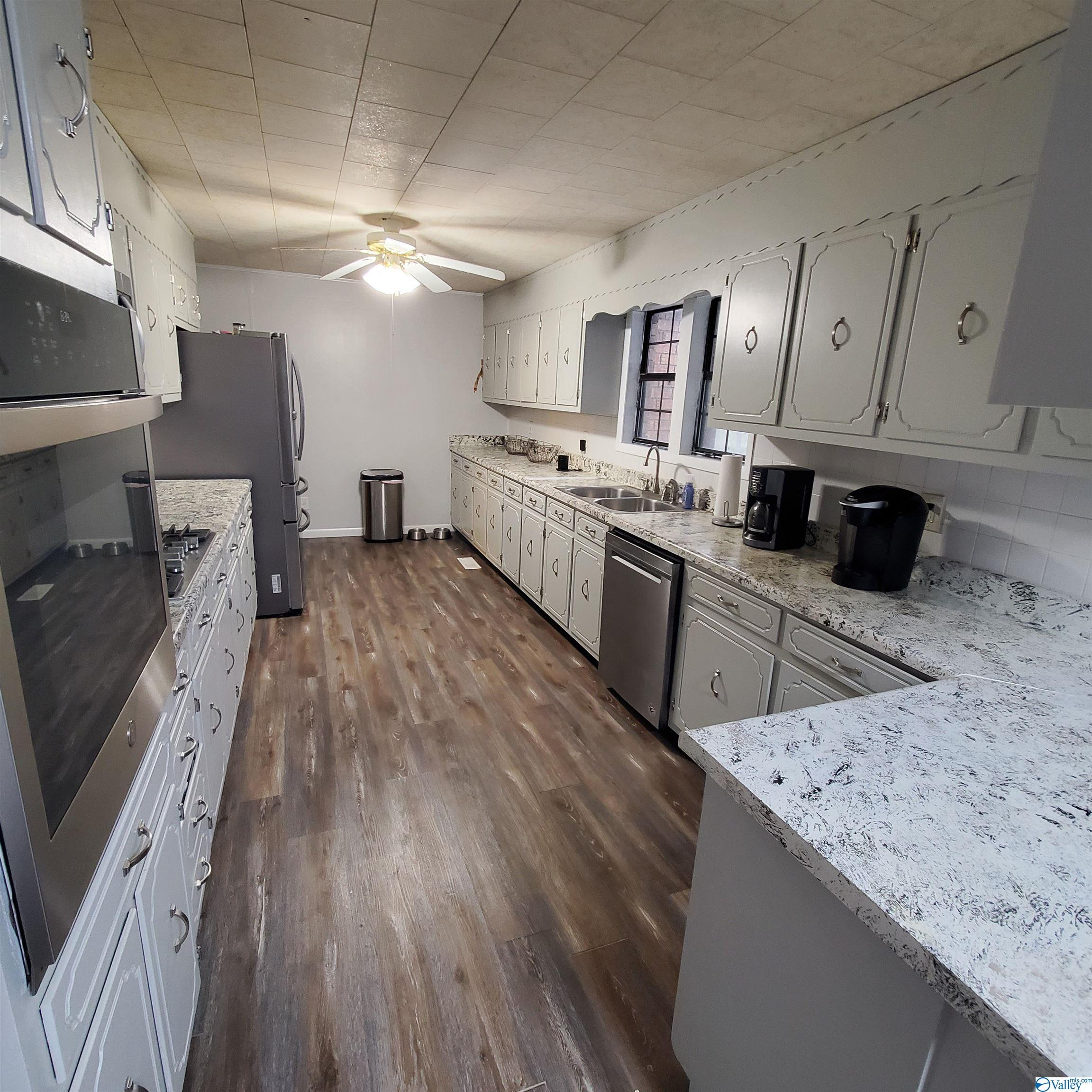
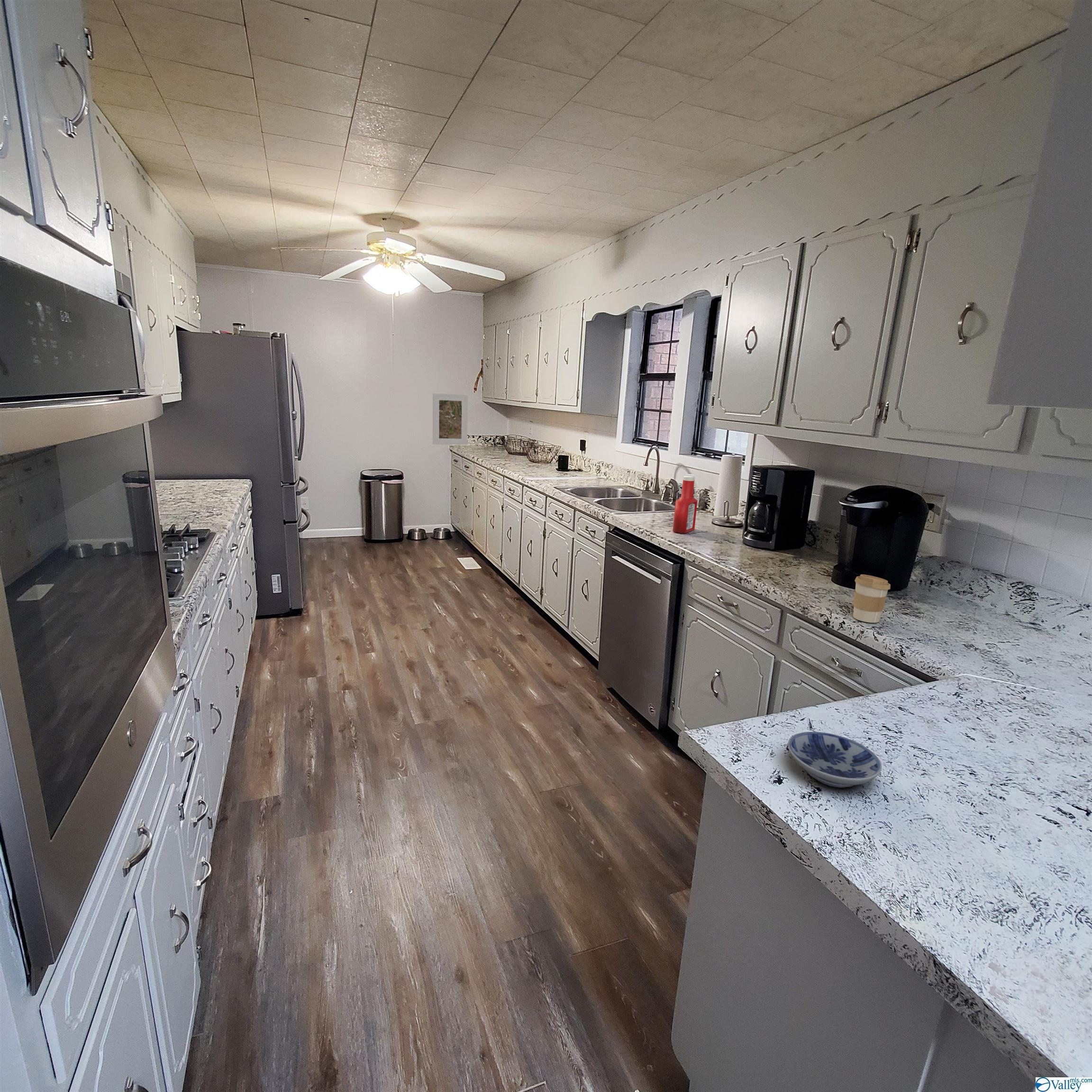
+ bowl (832, 762)
+ soap bottle (686, 503)
+ coffee cup (870, 598)
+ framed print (450, 419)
